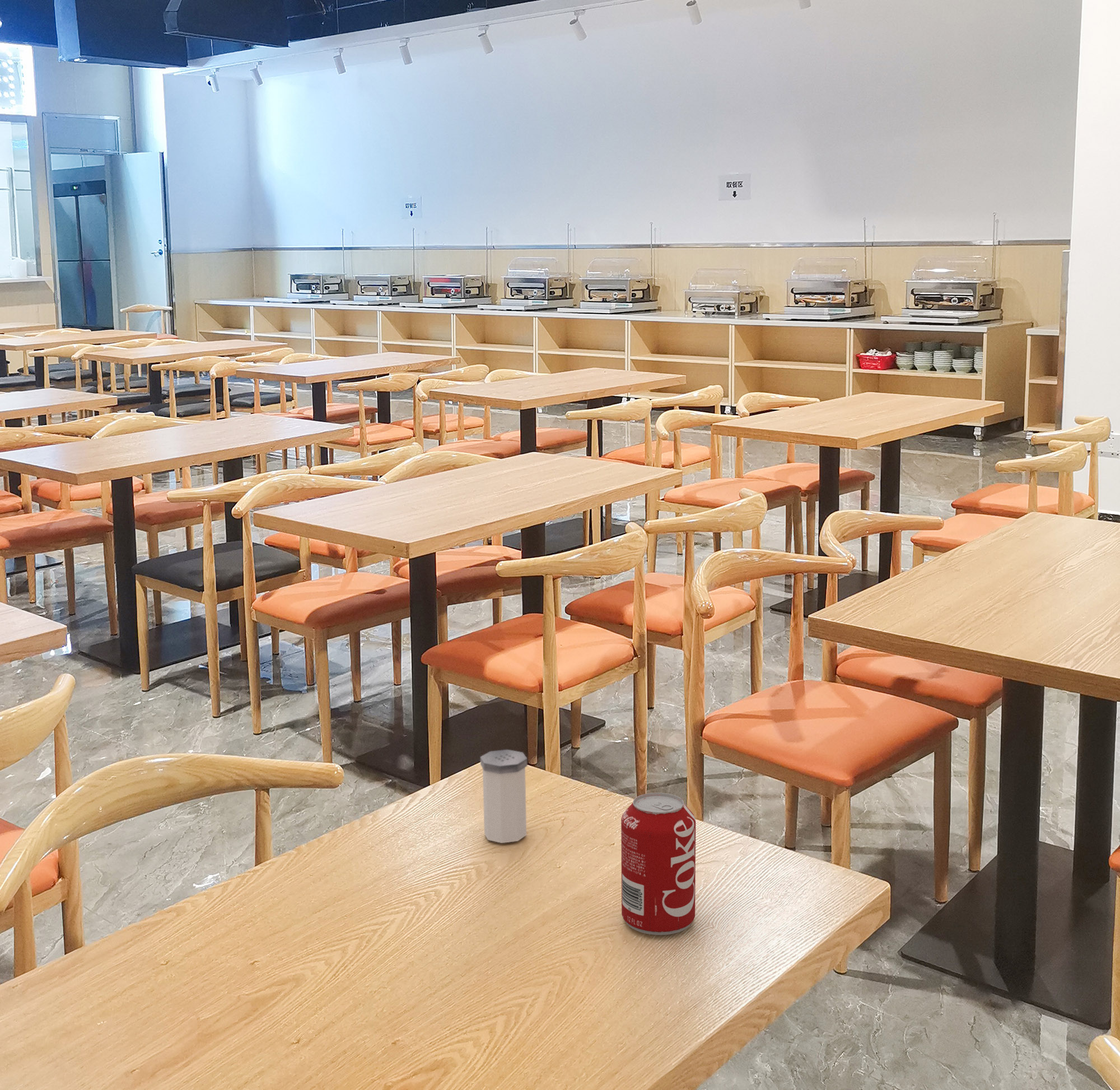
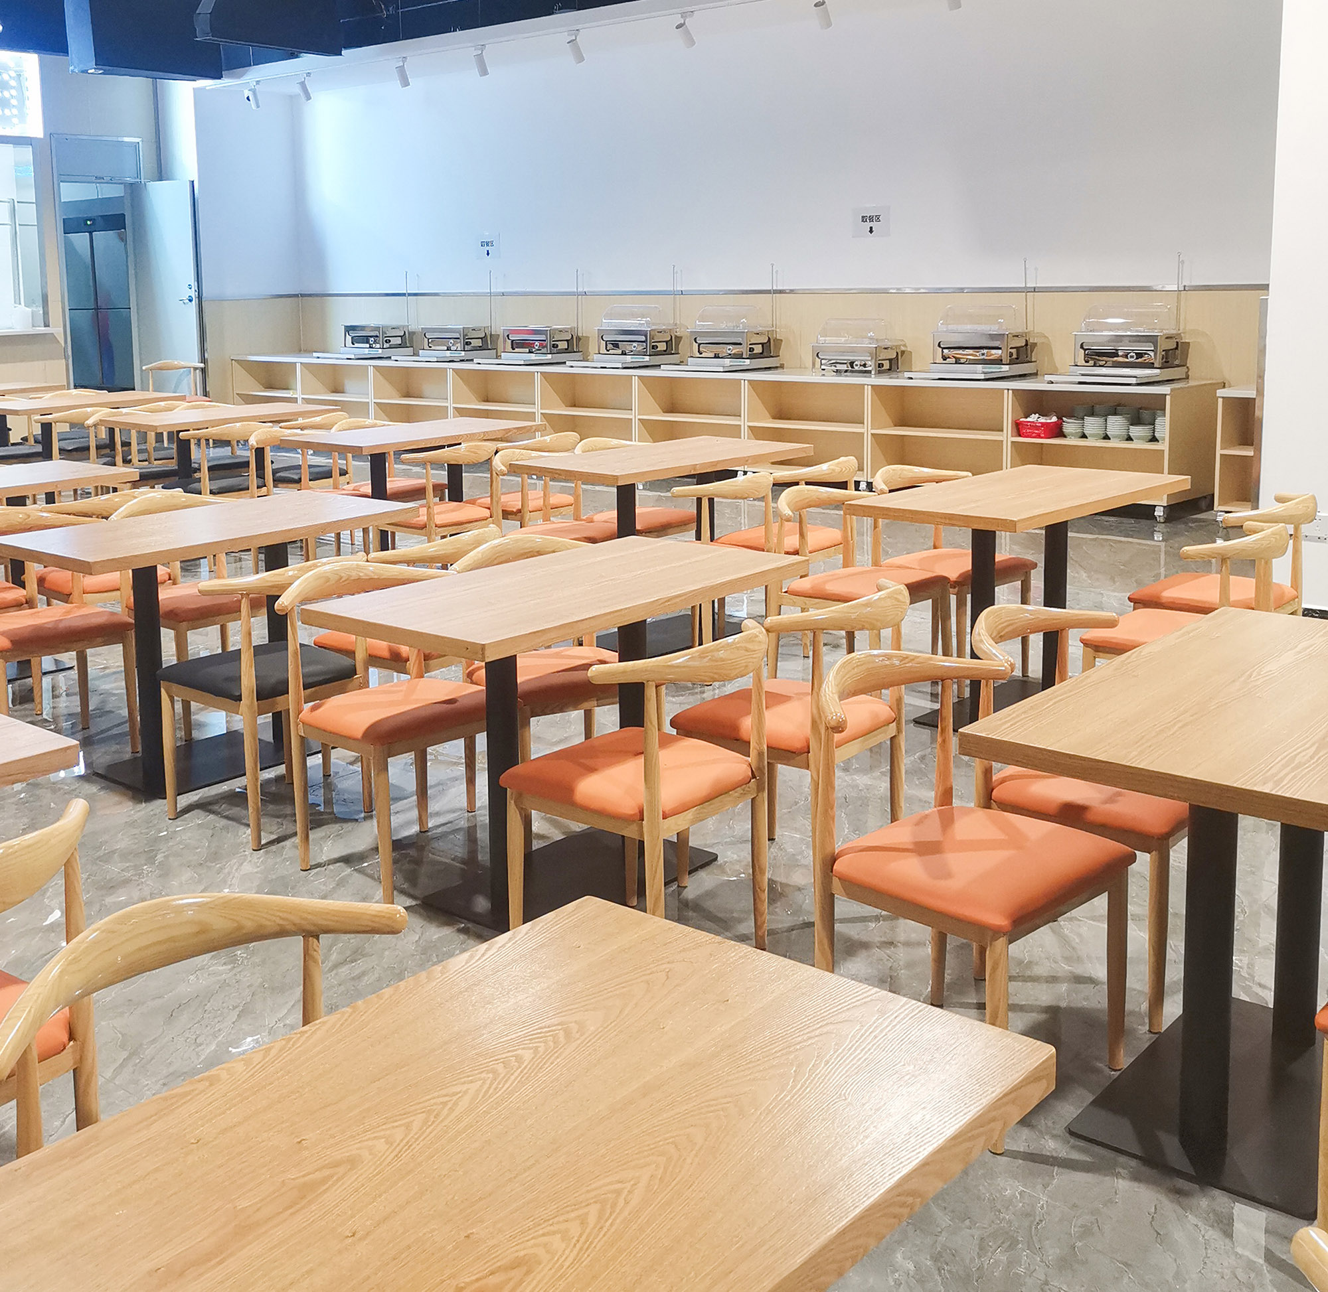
- salt shaker (504, 796)
- beverage can (658, 860)
